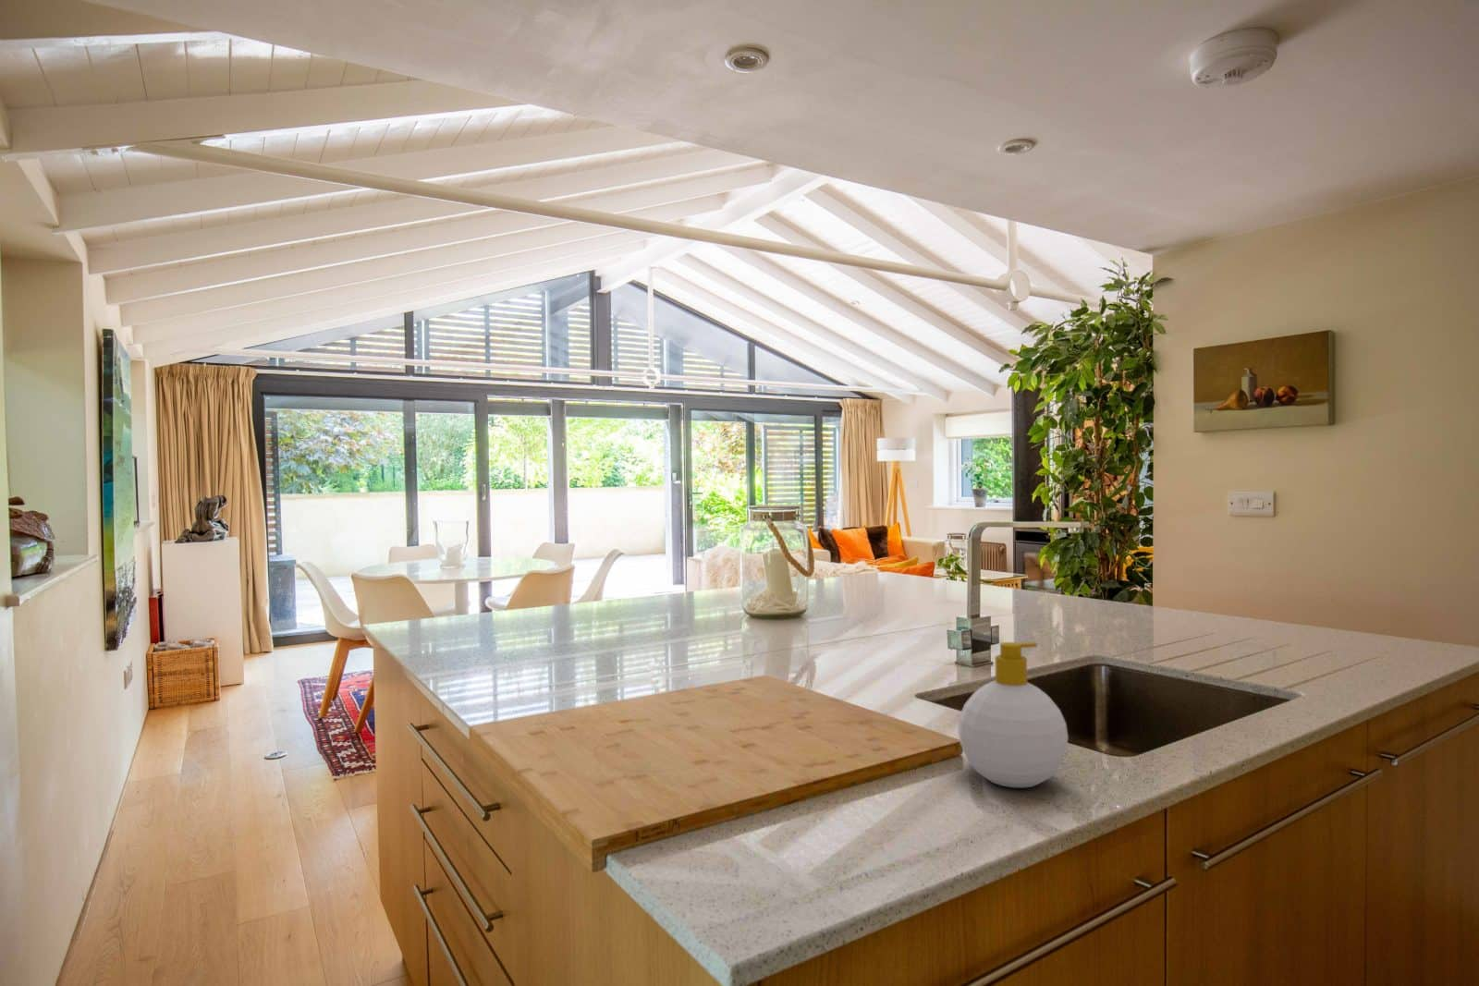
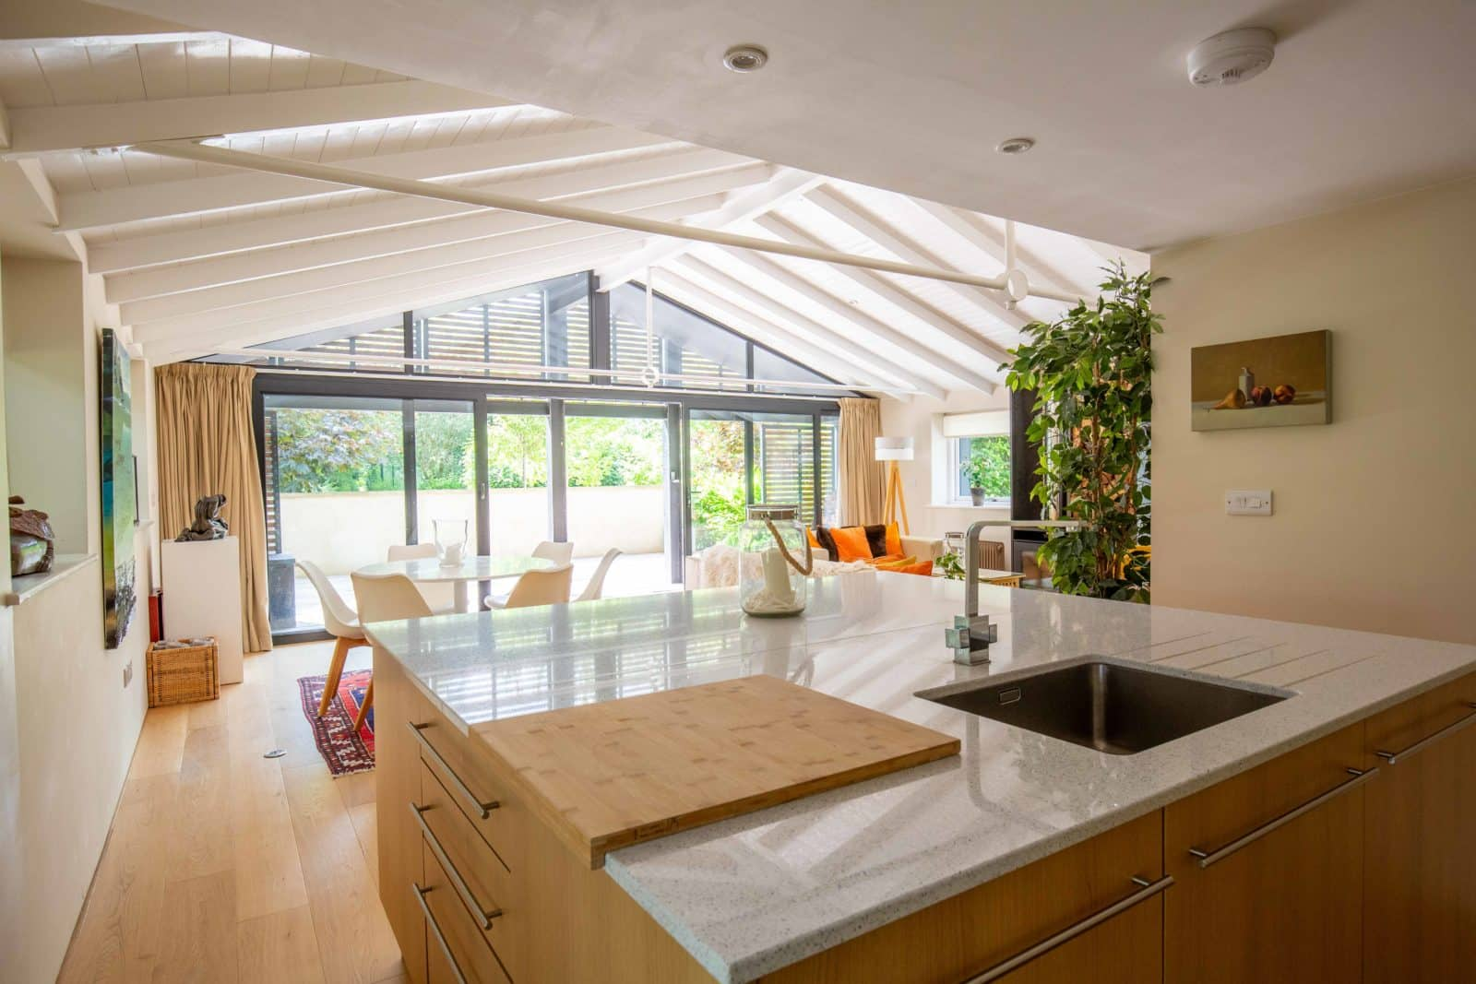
- soap bottle (1011, 711)
